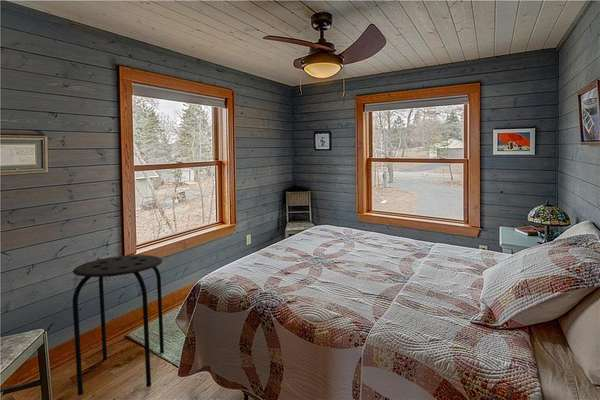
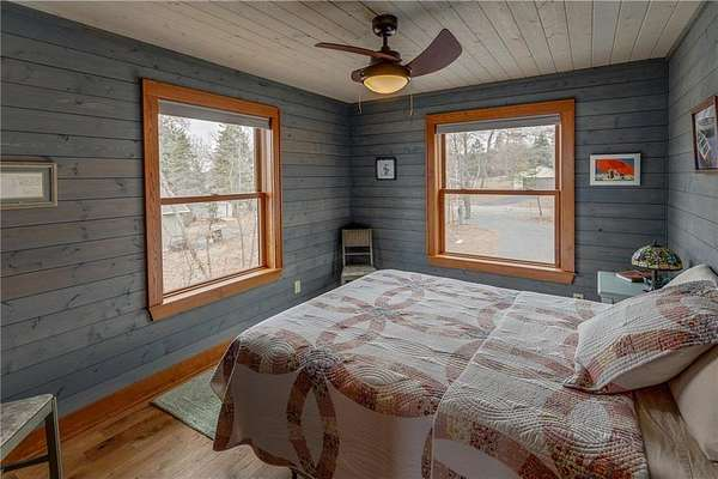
- stool (104, 318)
